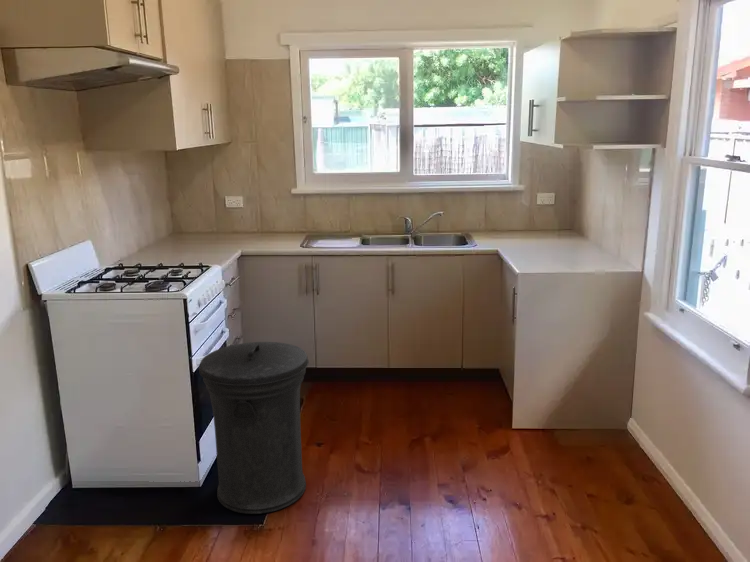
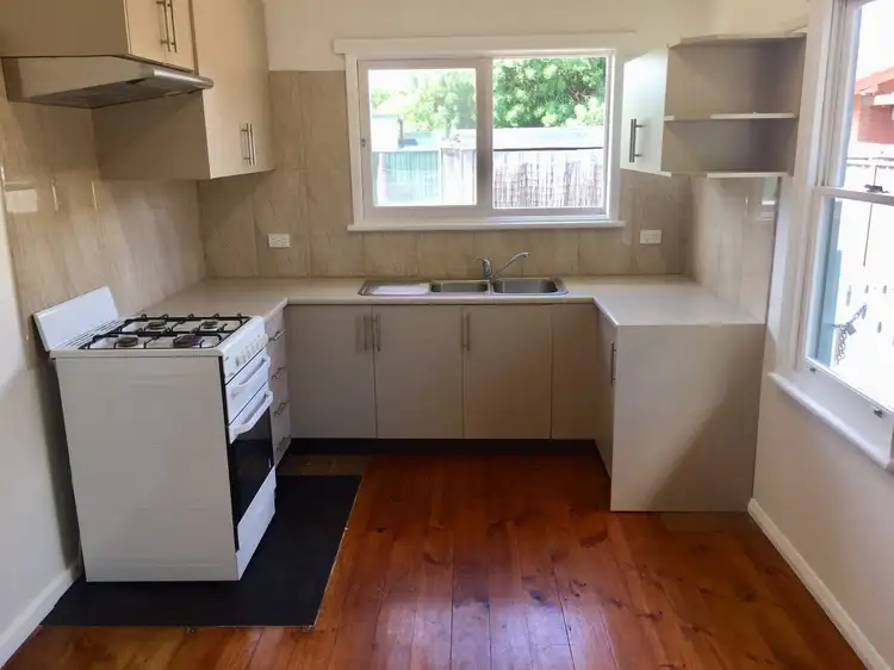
- trash can (257, 419)
